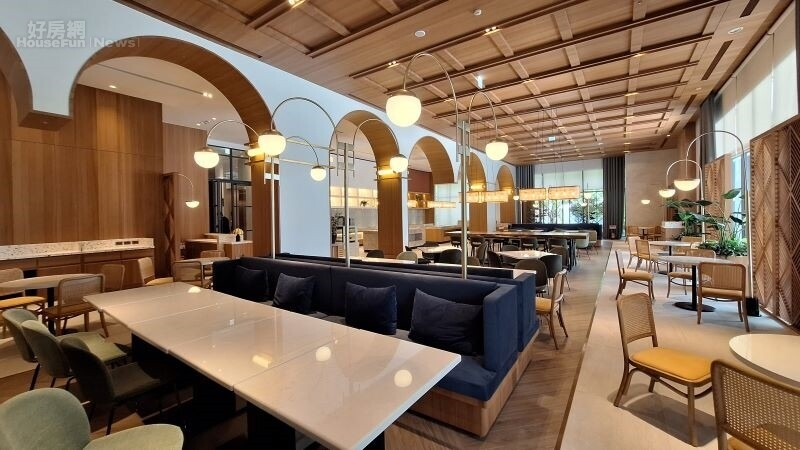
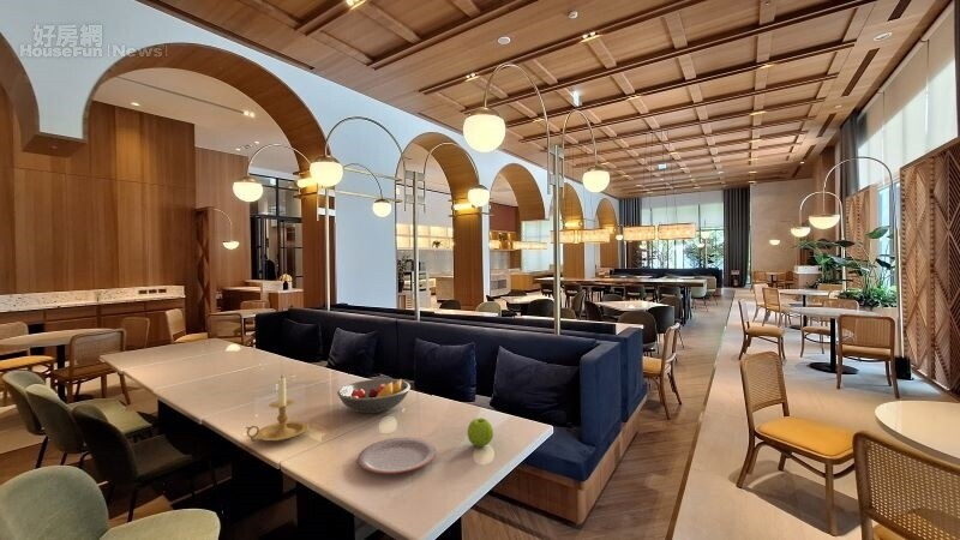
+ apple (480, 432)
+ fruit bowl (374, 395)
+ candle holder (282, 406)
+ plate (397, 456)
